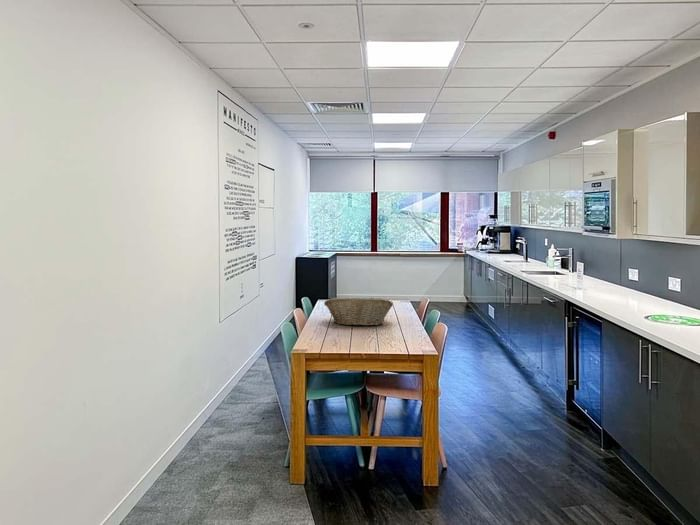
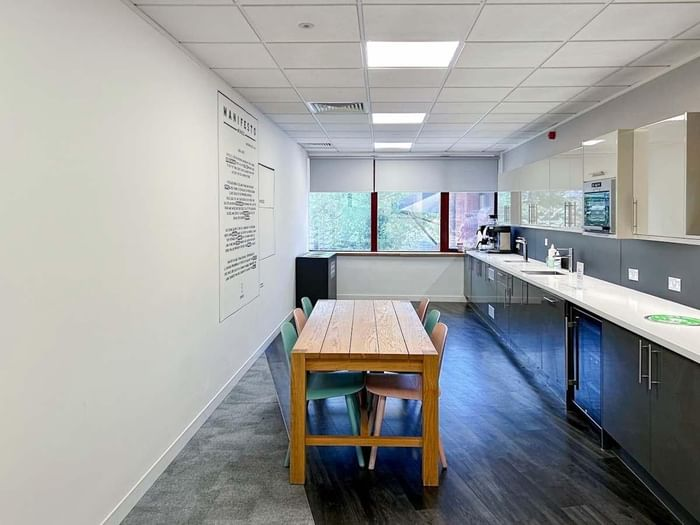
- fruit basket (358, 309)
